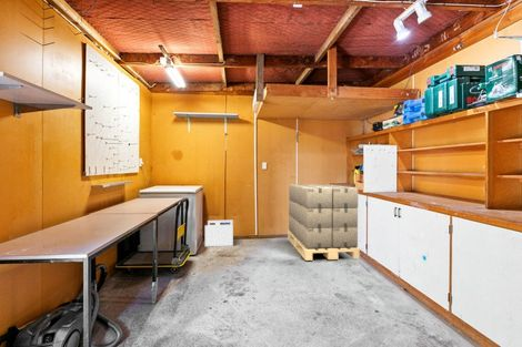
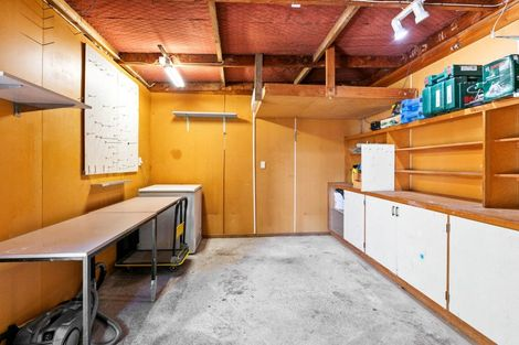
- architectural model (219, 232)
- cardboard box (319, 216)
